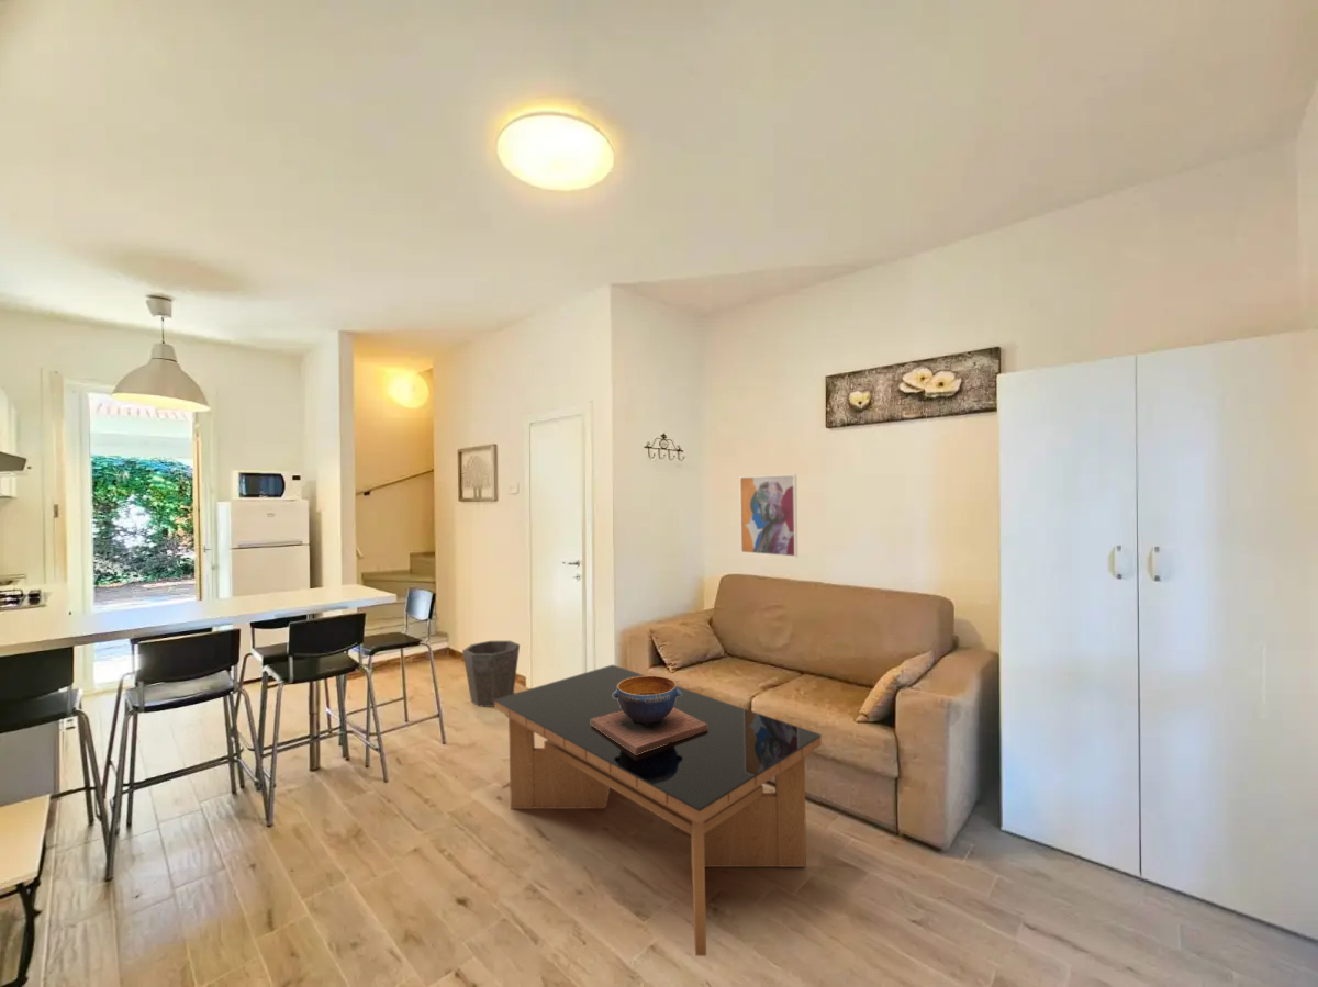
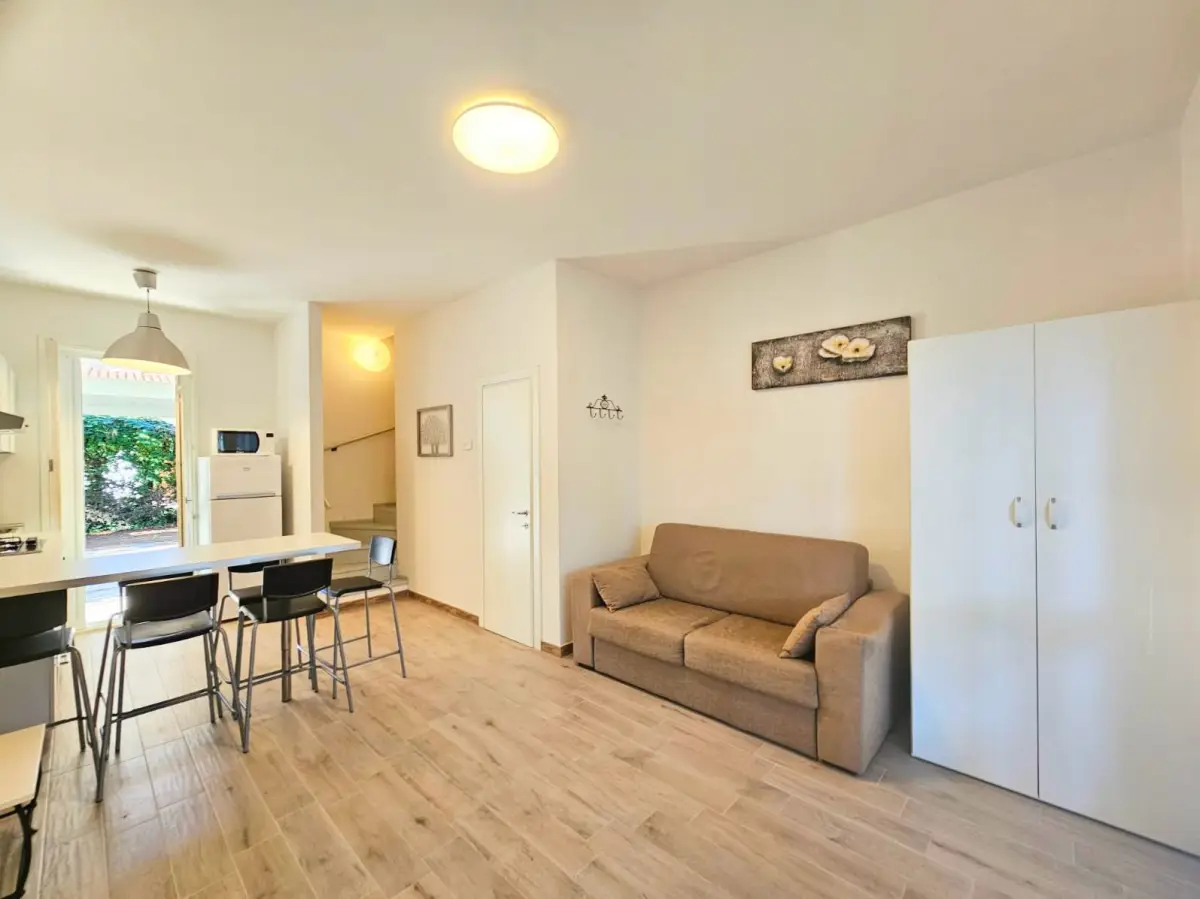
- waste bin (492, 673)
- wall art (767, 515)
- coffee table (644, 774)
- decorative bowl (648, 705)
